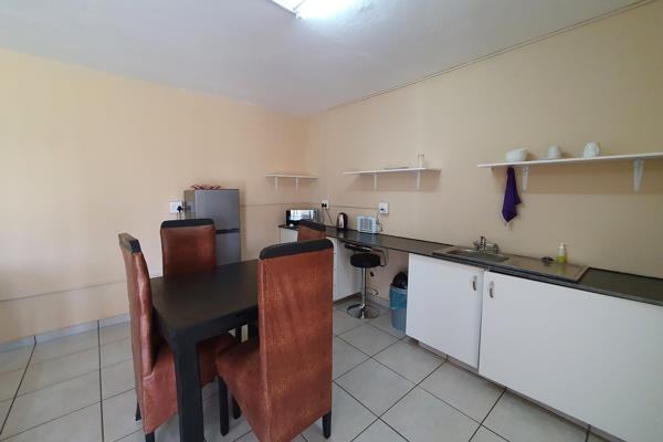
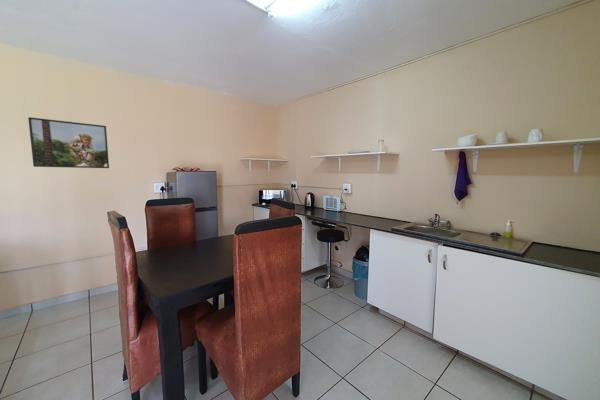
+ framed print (72, 144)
